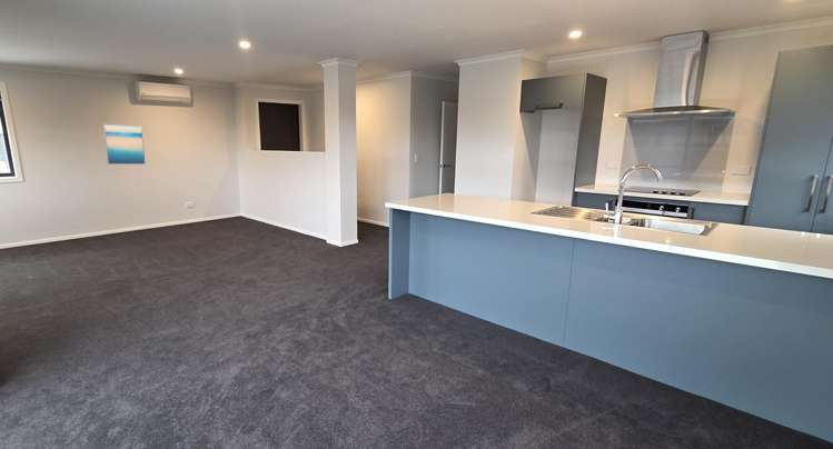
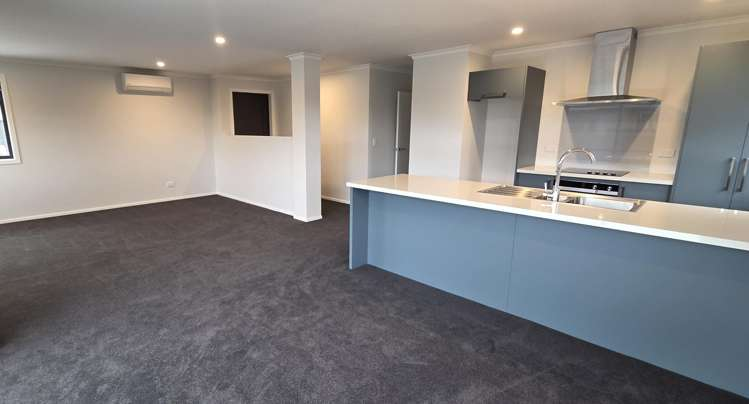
- wall art (125, 144)
